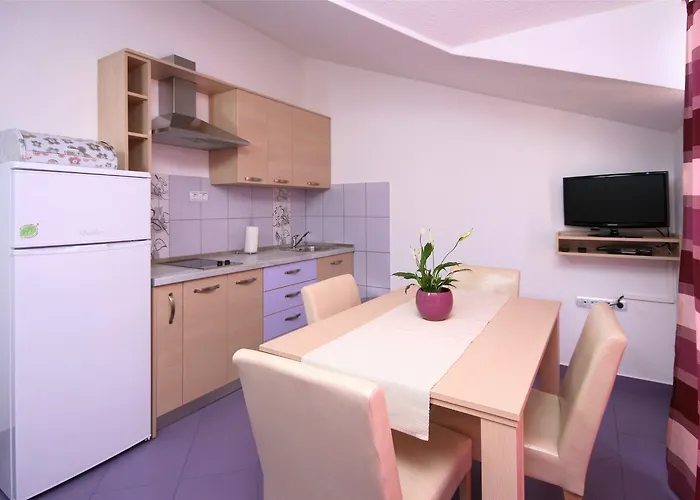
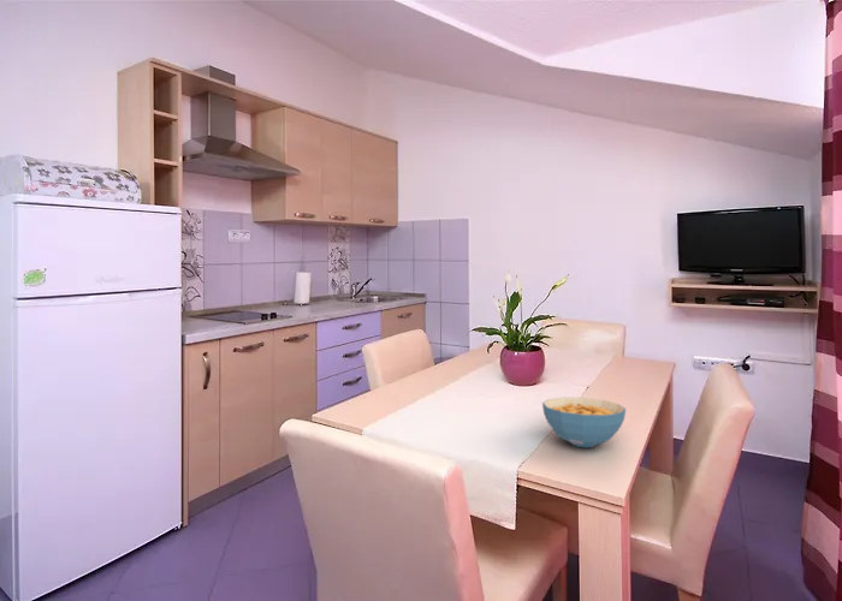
+ cereal bowl (582, 424)
